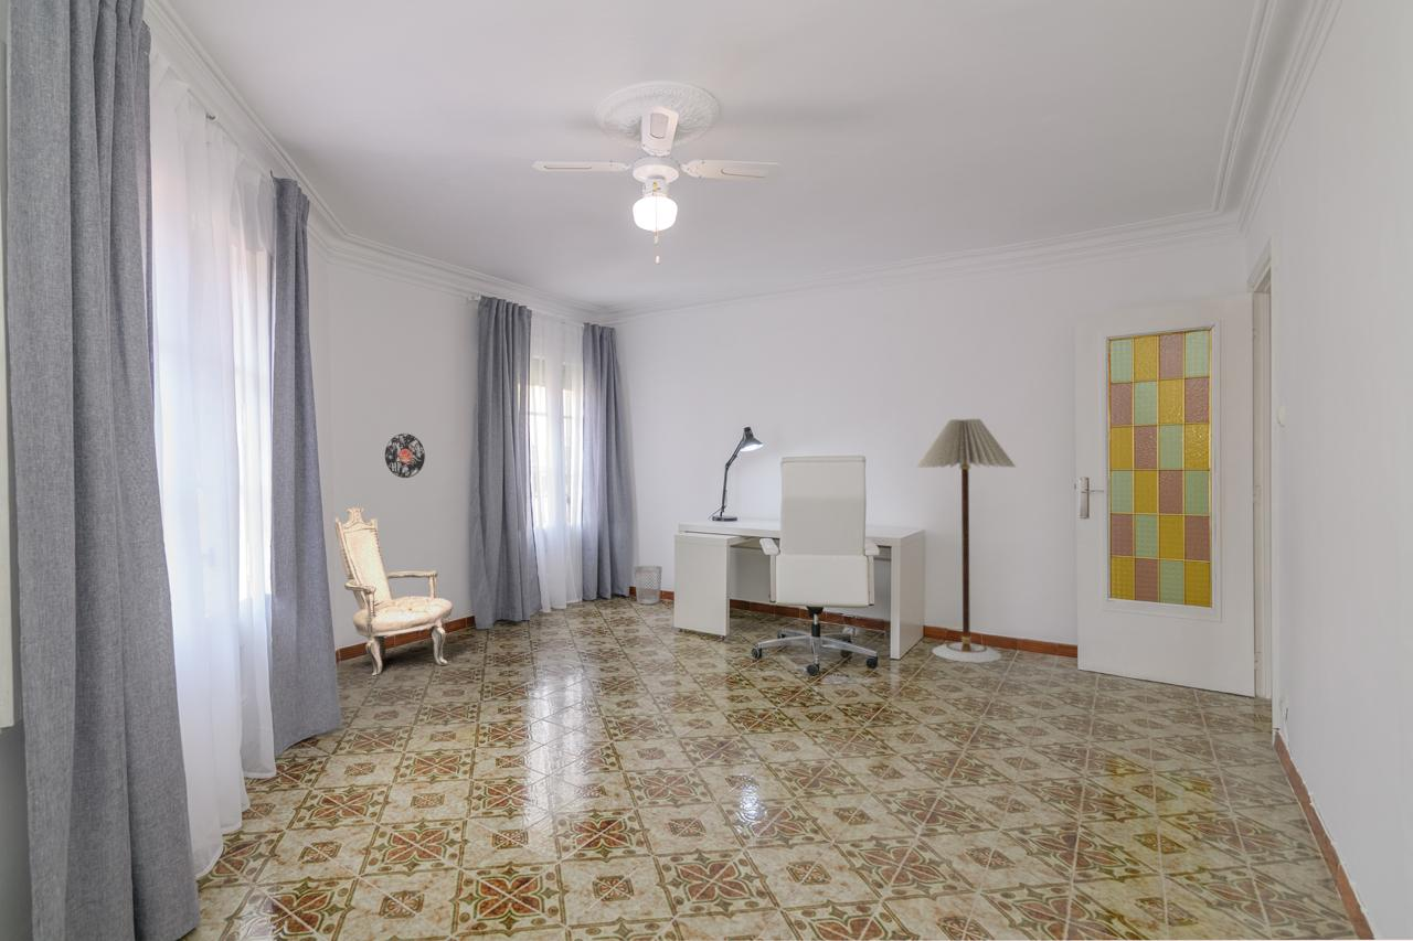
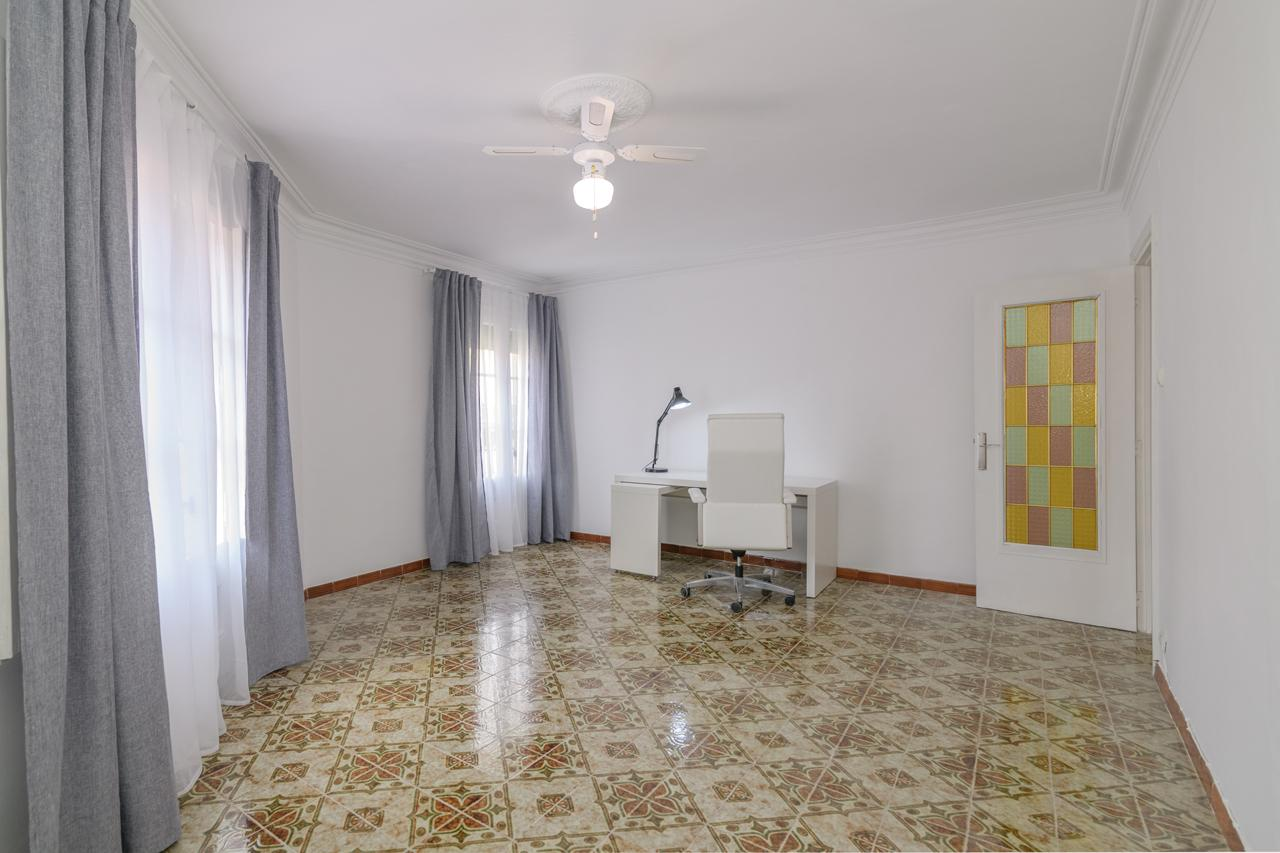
- armchair (399, 577)
- wall clock (405, 456)
- floor lamp (965, 536)
- wastebasket (648, 585)
